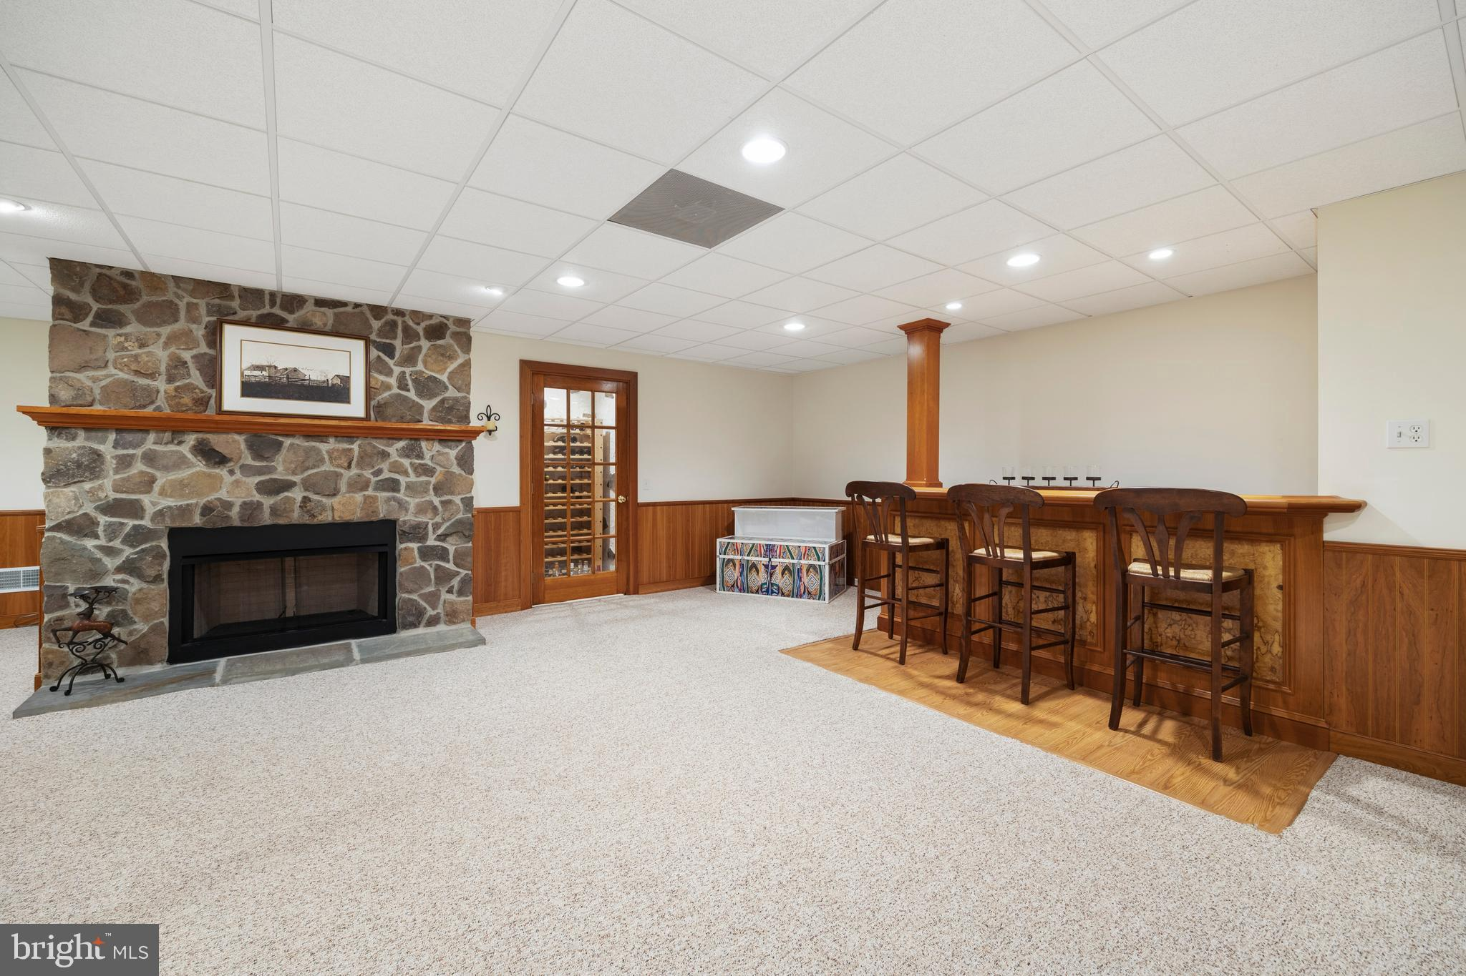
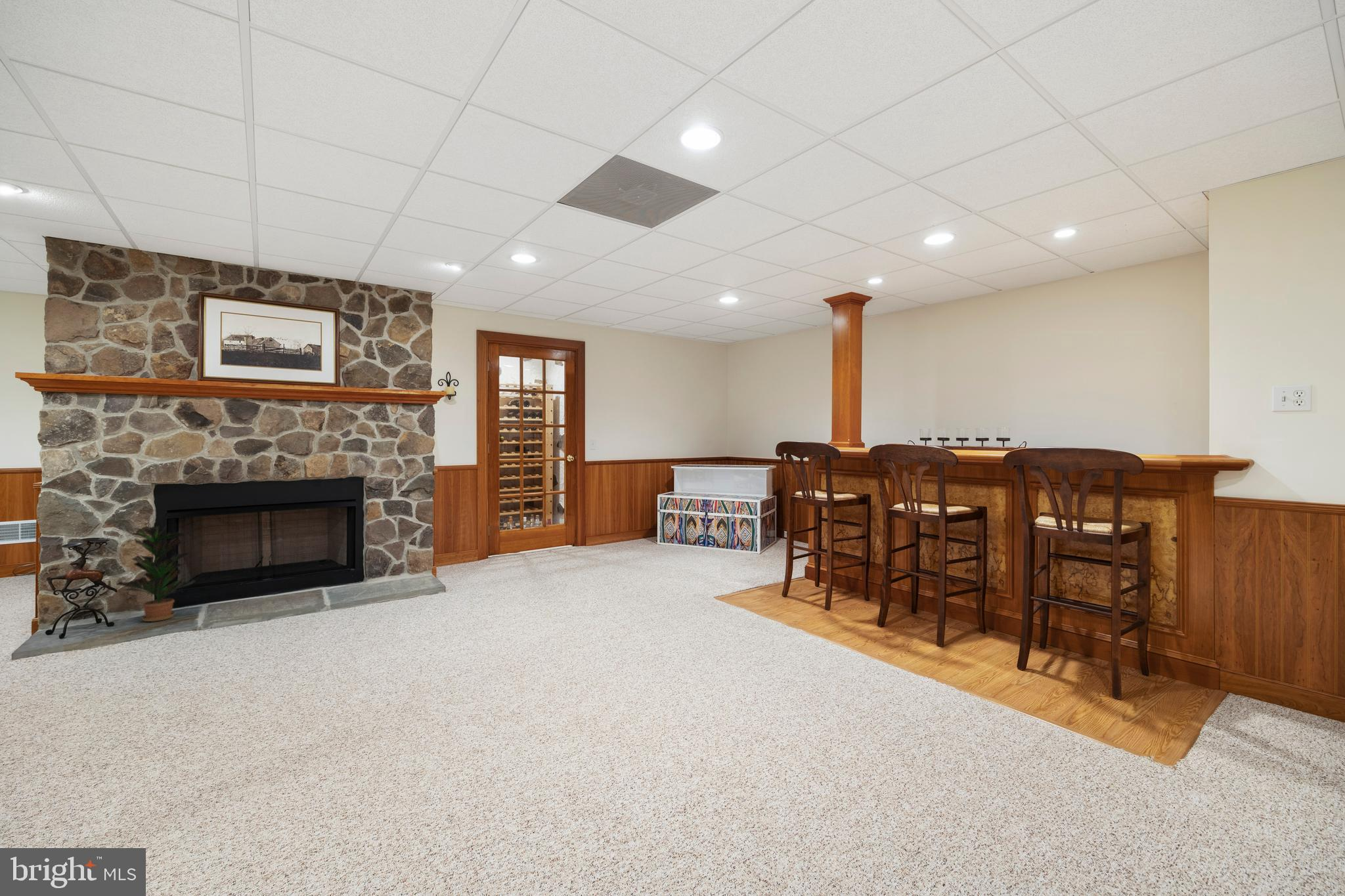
+ potted plant (158, 571)
